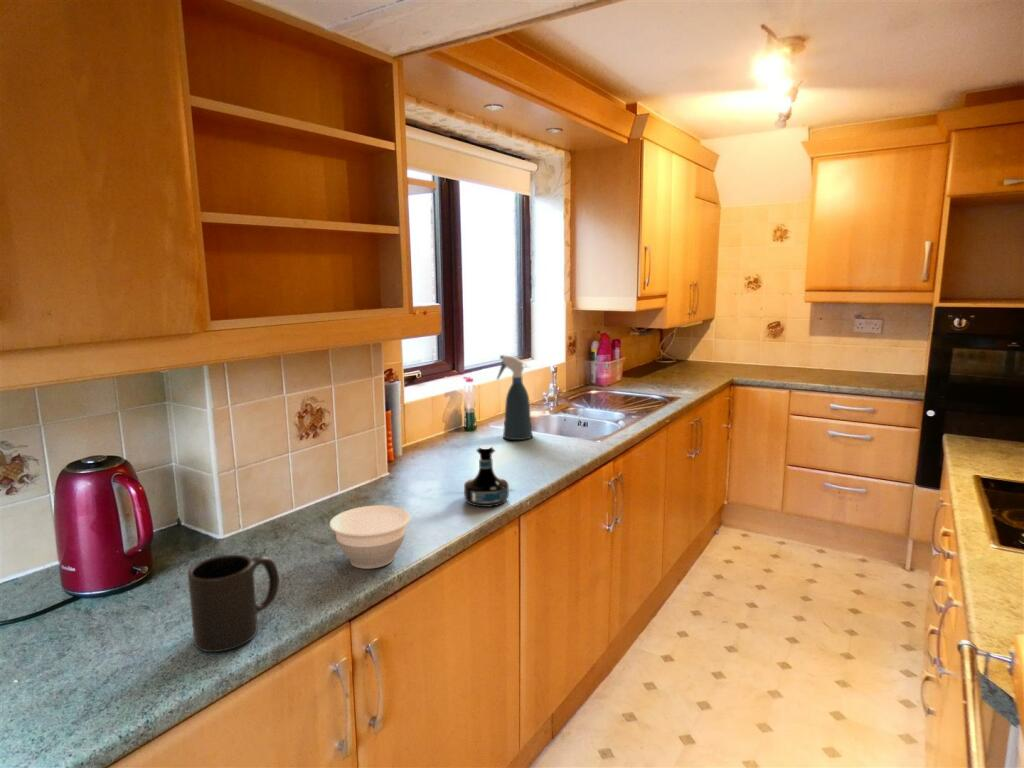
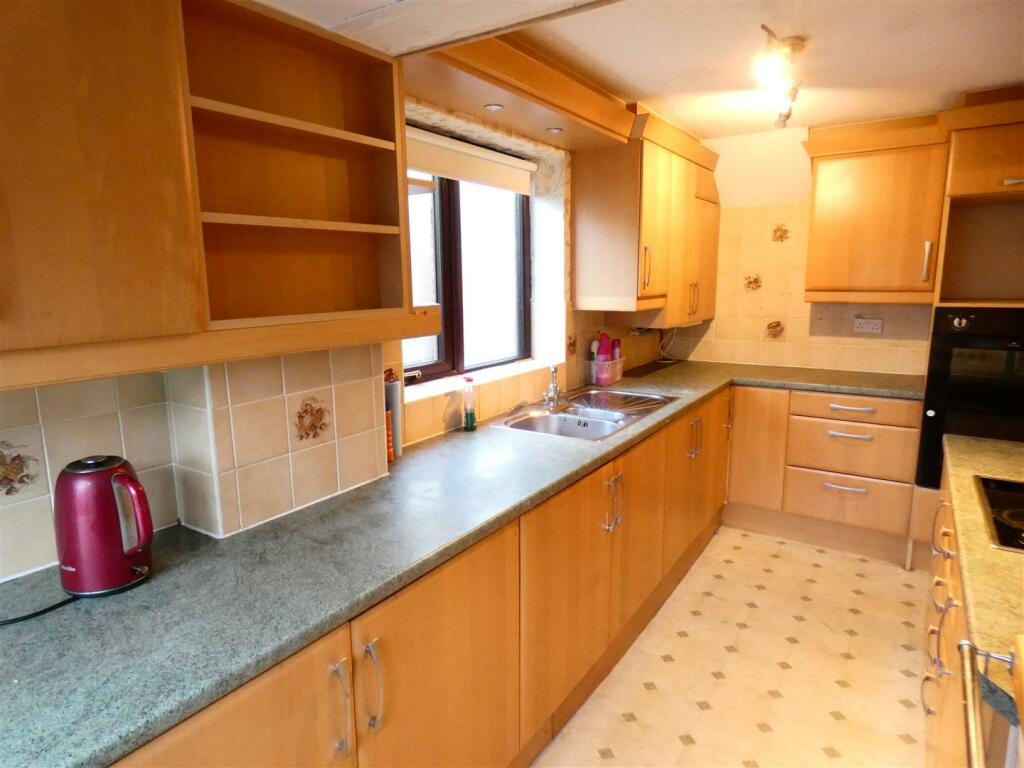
- mug (234, 597)
- spray bottle (515, 396)
- tequila bottle (486, 473)
- bowl (371, 539)
